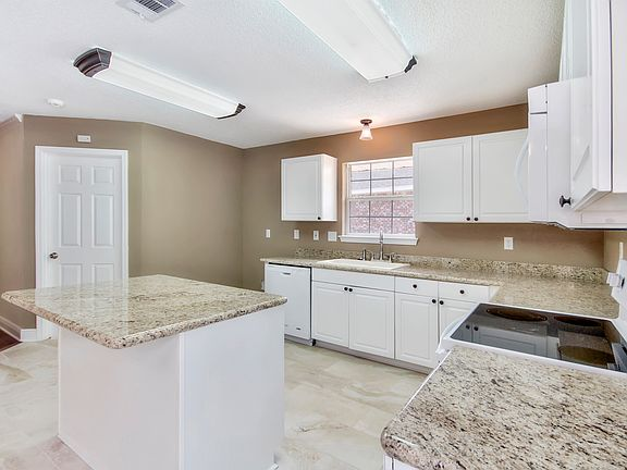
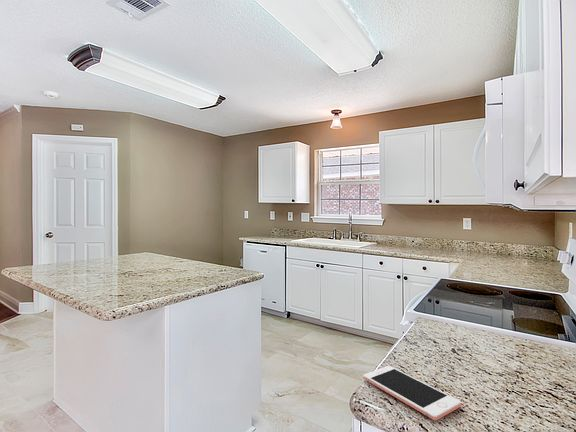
+ cell phone (408, 389)
